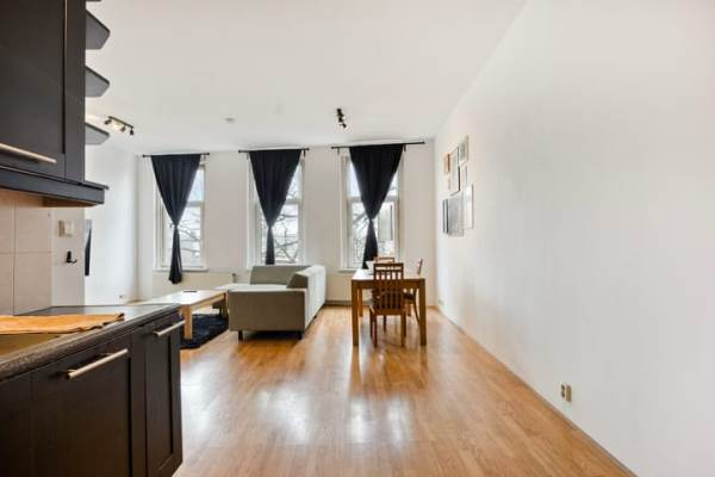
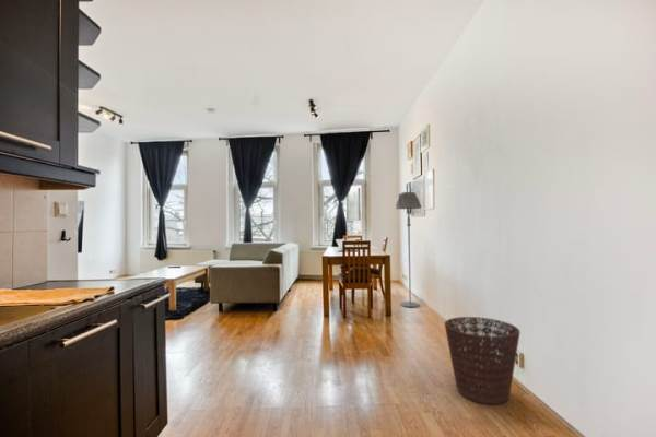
+ floor lamp (409, 248)
+ basket (481, 358)
